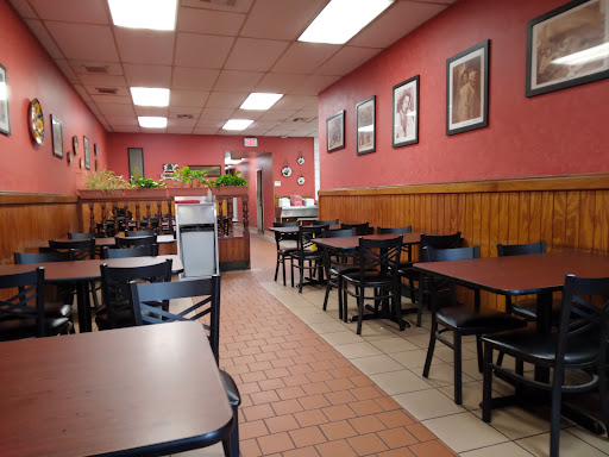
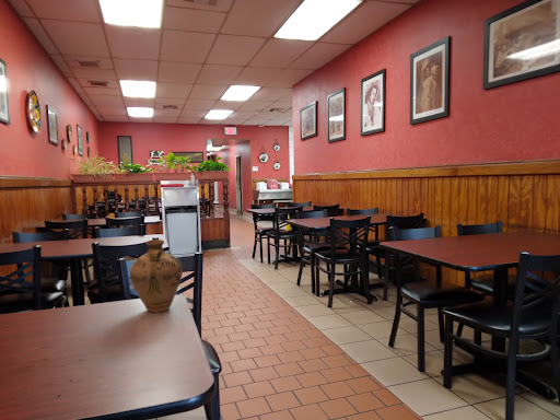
+ jug (156, 275)
